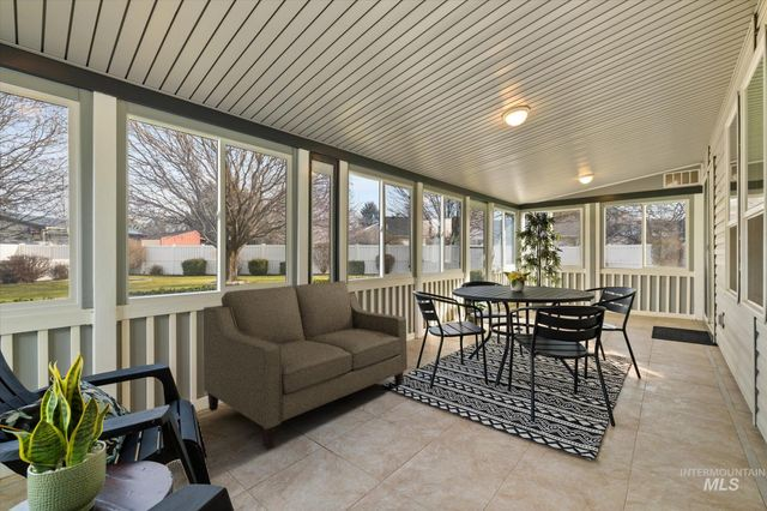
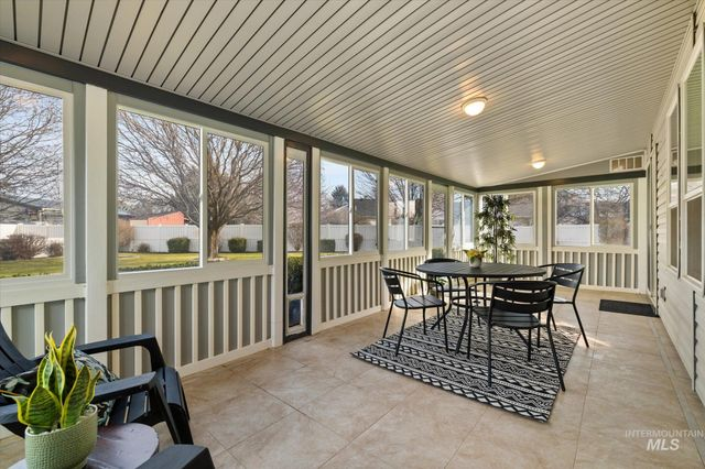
- sofa (314, 341)
